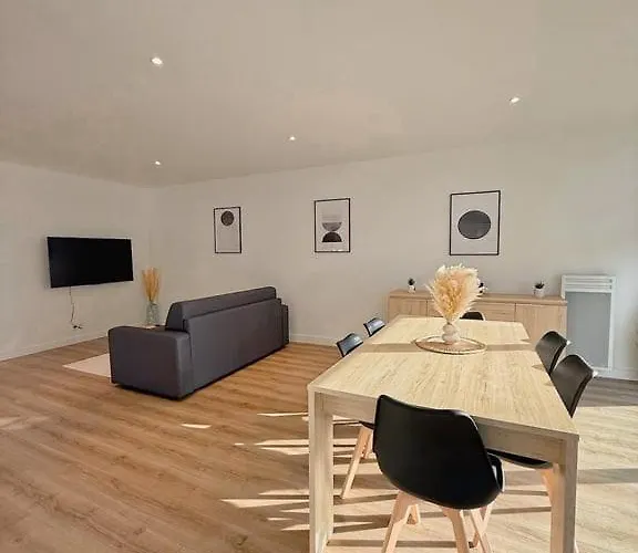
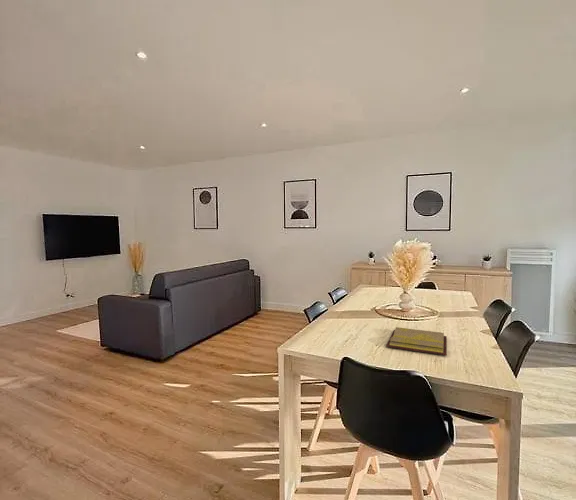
+ diary (417, 339)
